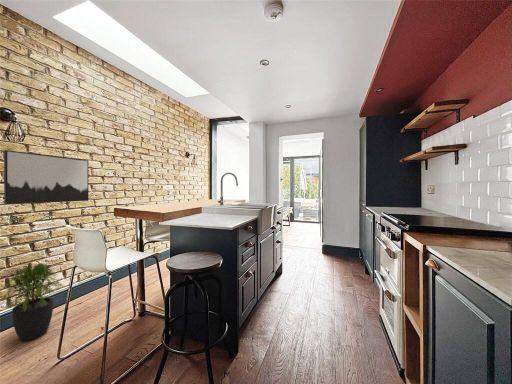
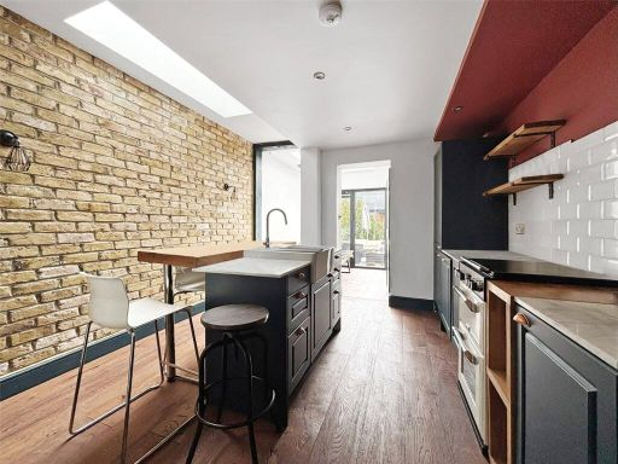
- wall art (52, 179)
- potted plant (29, 299)
